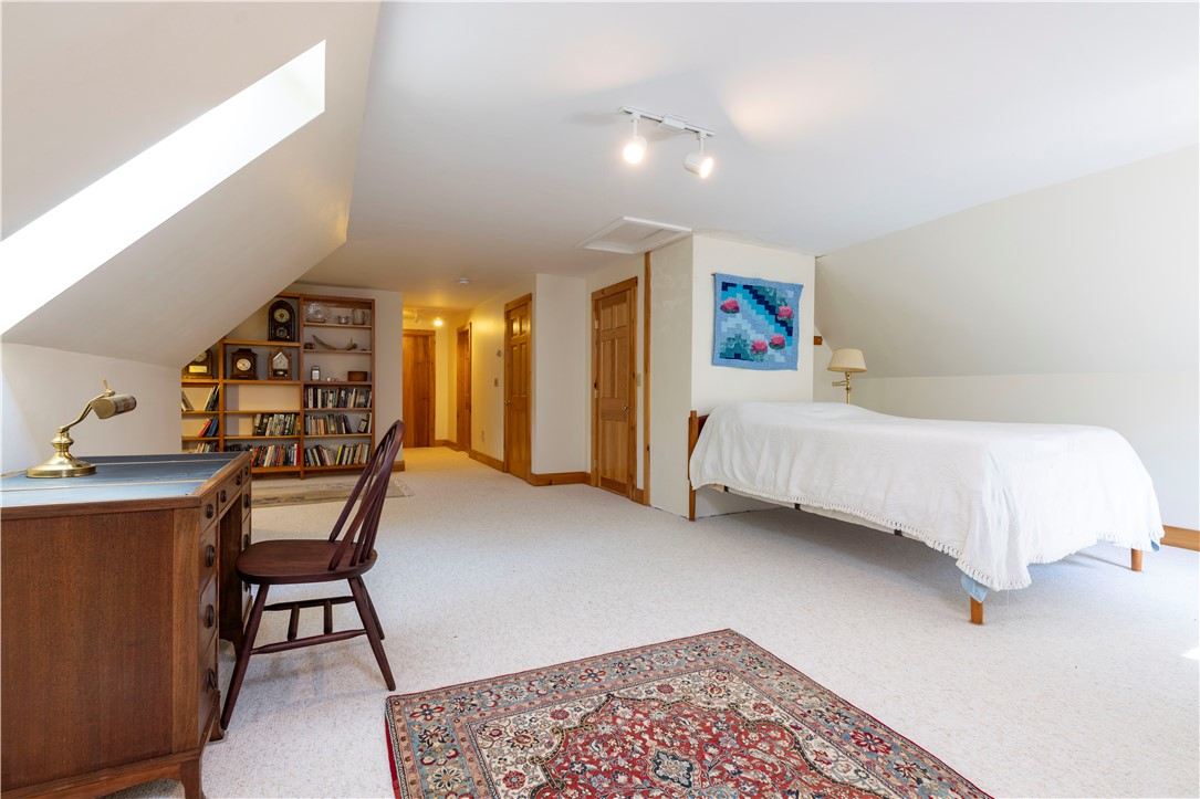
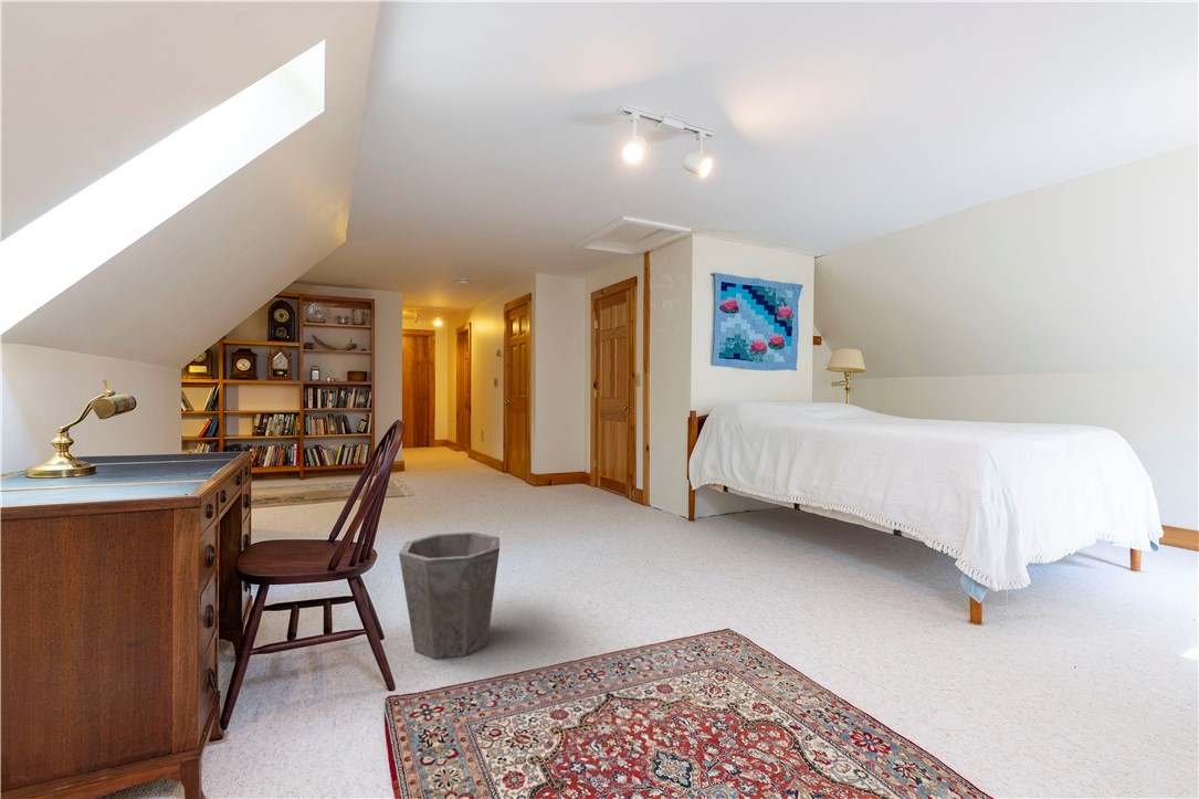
+ waste bin (452, 592)
